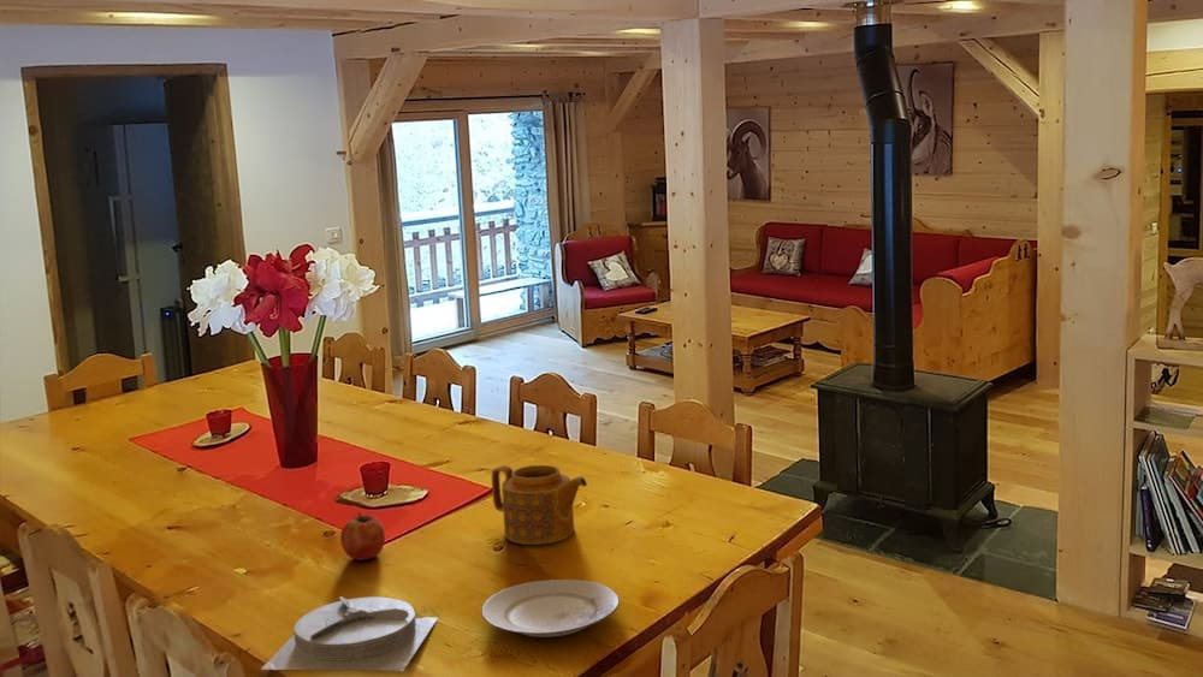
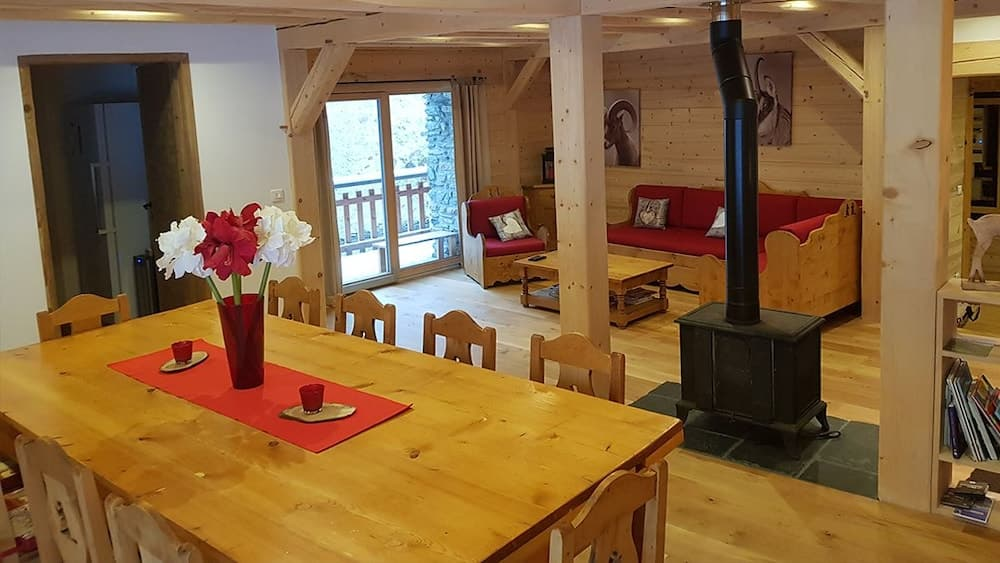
- fruit (362, 535)
- teapot (539, 501)
- plate (551, 611)
- plate (356, 623)
